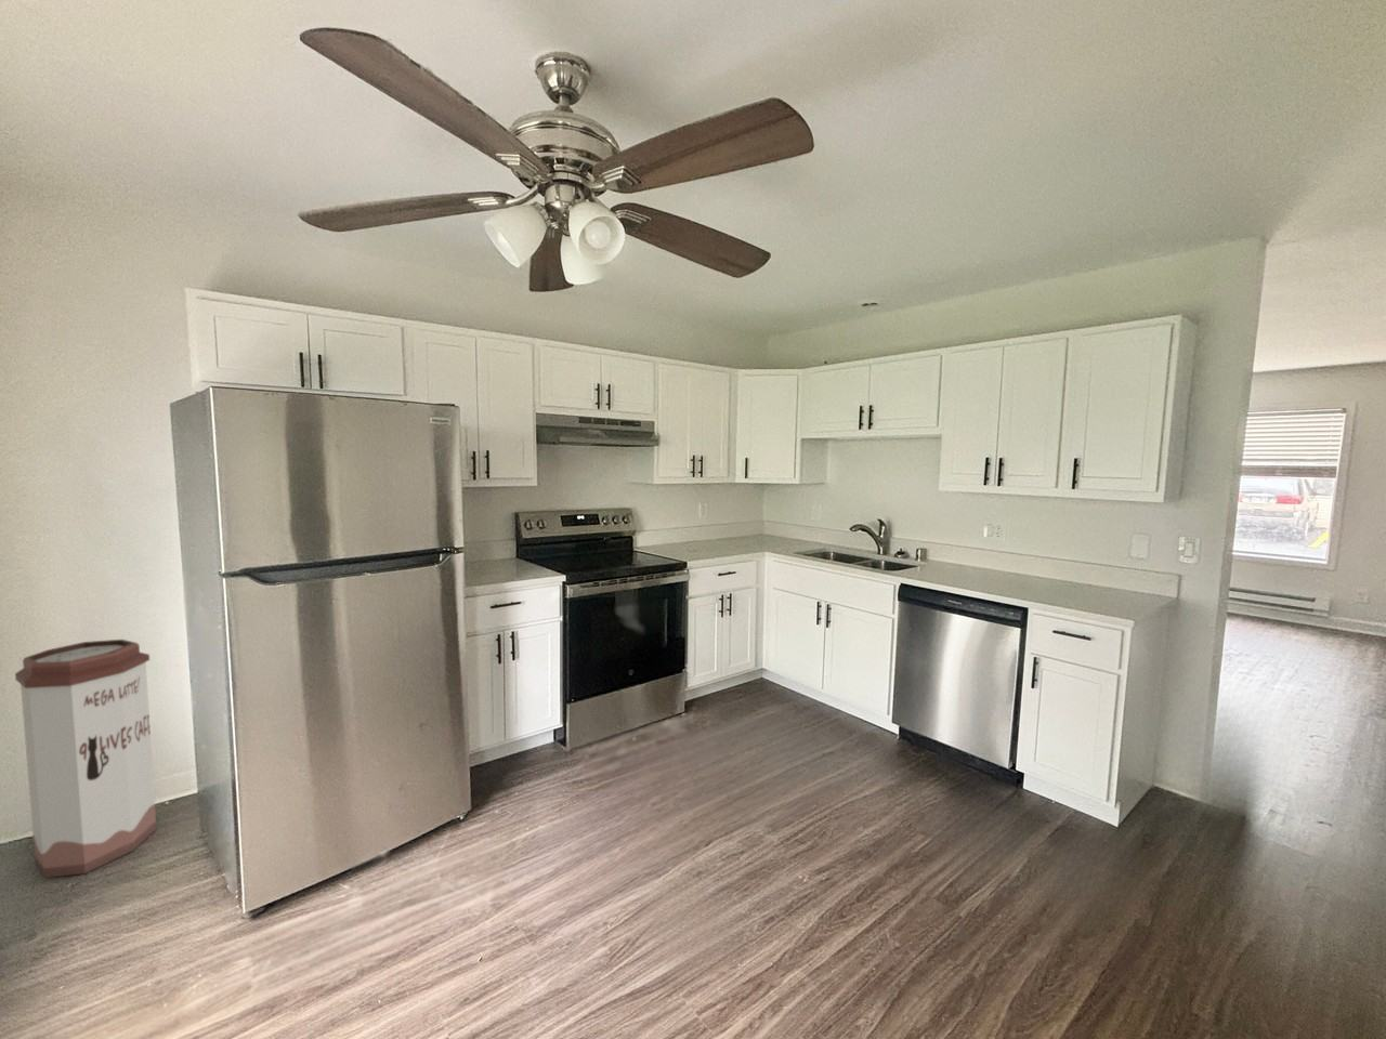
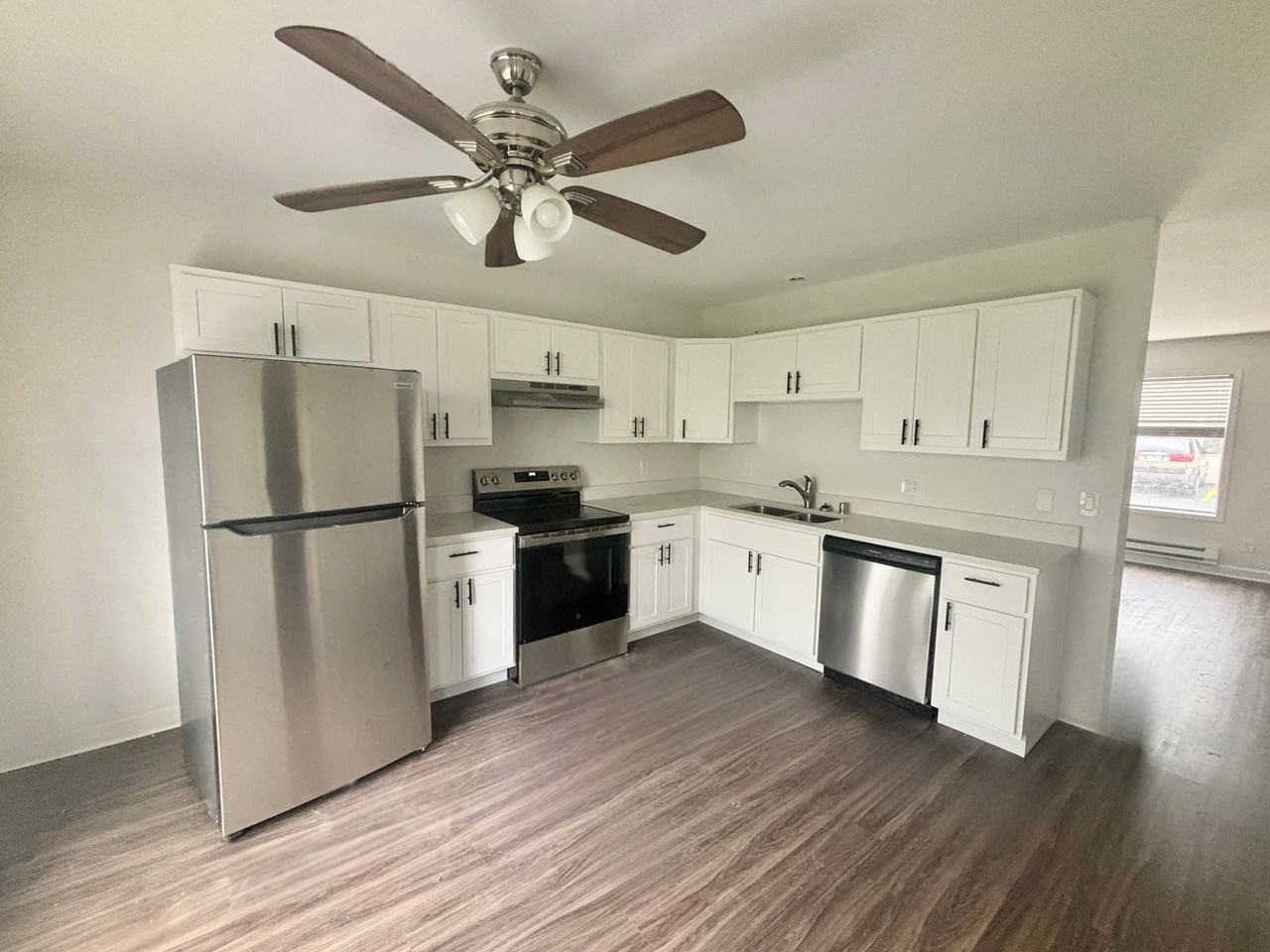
- trash can (89, 750)
